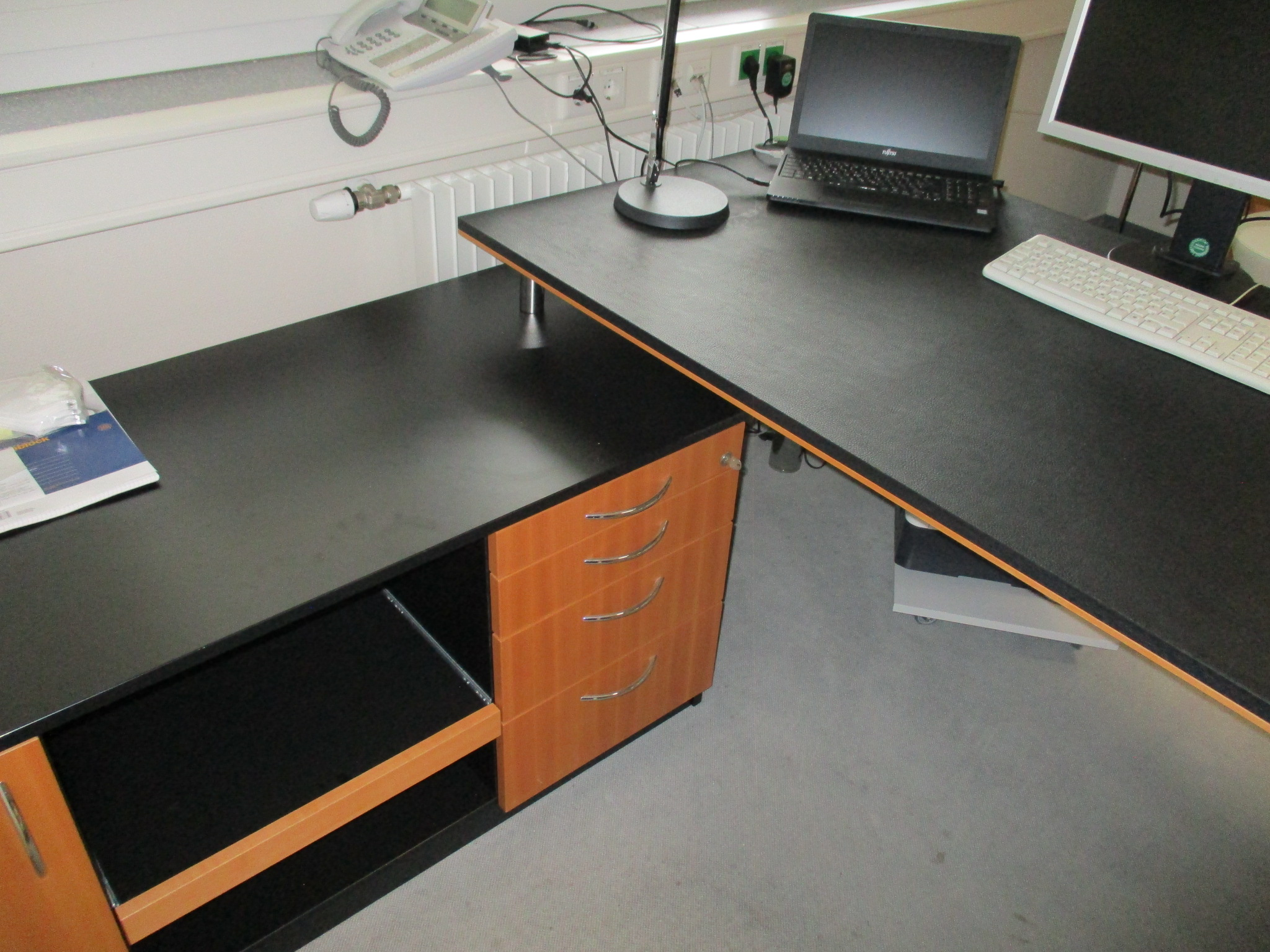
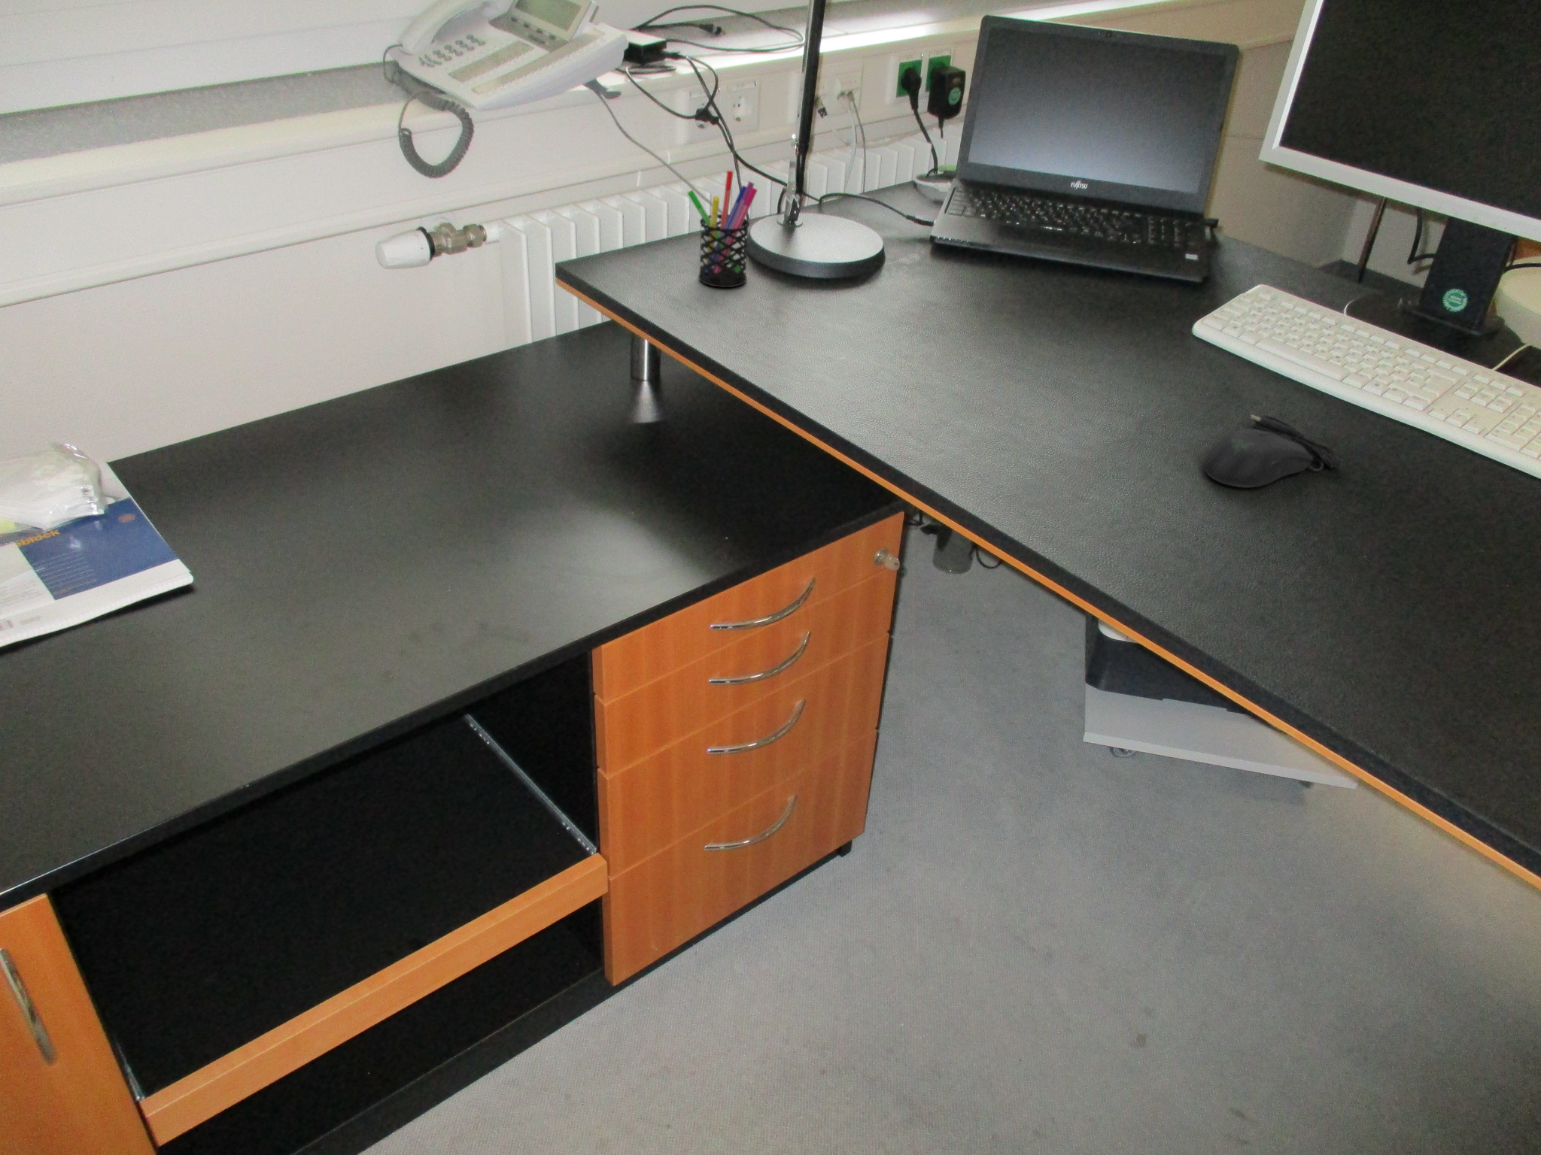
+ computer mouse (1263, 446)
+ pen holder (718, 228)
